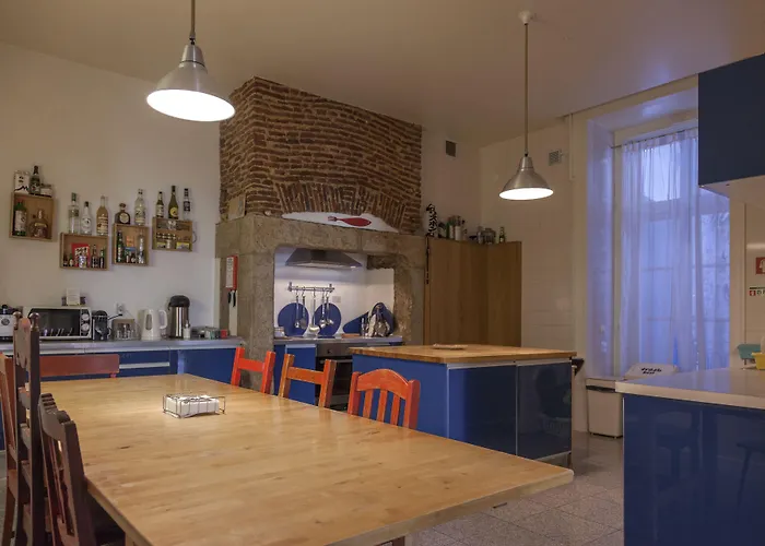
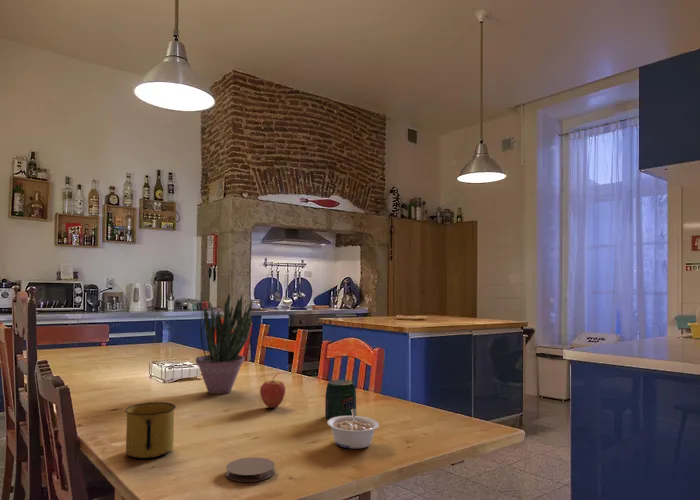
+ legume (351, 430)
+ jar (340, 399)
+ mug (150, 431)
+ potted plant (225, 341)
+ coaster (250, 469)
+ fruit (272, 390)
